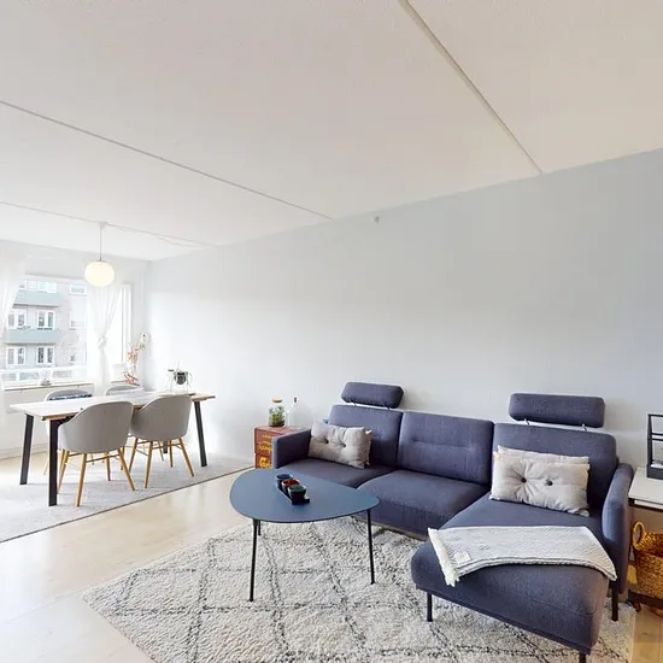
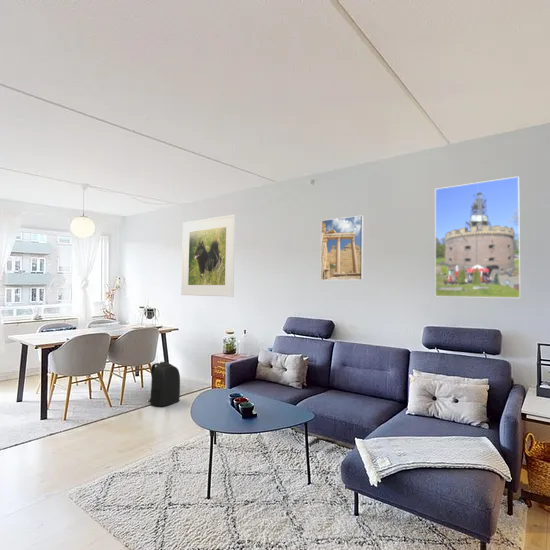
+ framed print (206, 257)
+ backpack (163, 381)
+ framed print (341, 249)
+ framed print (475, 239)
